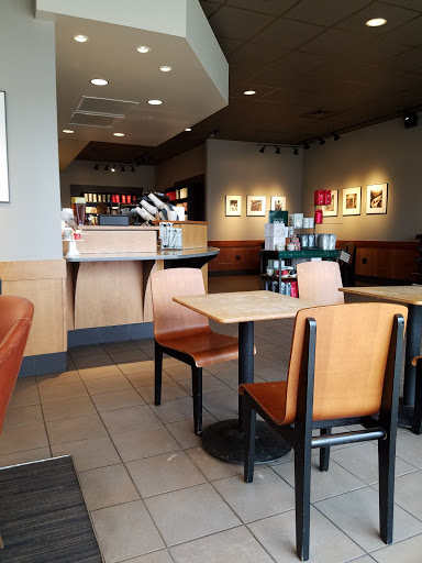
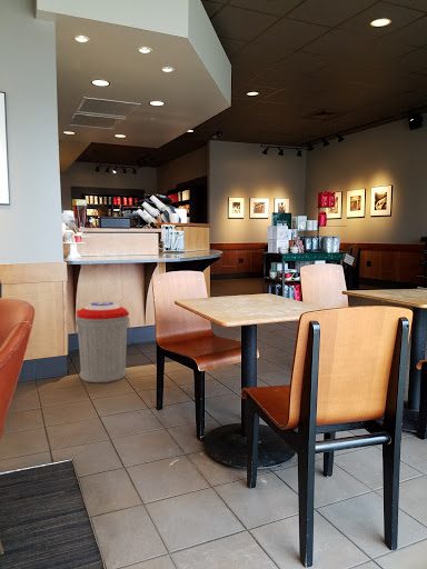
+ trash can (102, 339)
